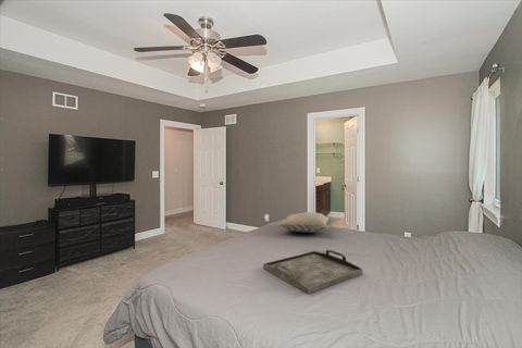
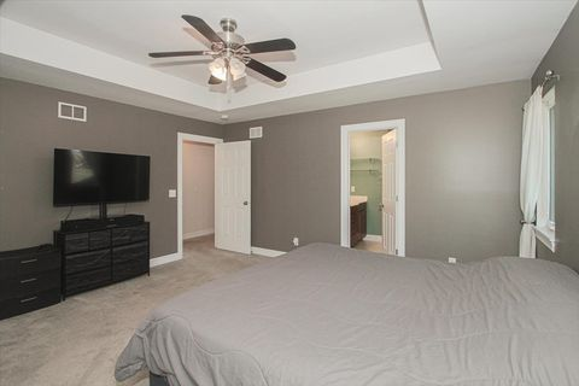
- pillow (304, 222)
- serving tray (311, 264)
